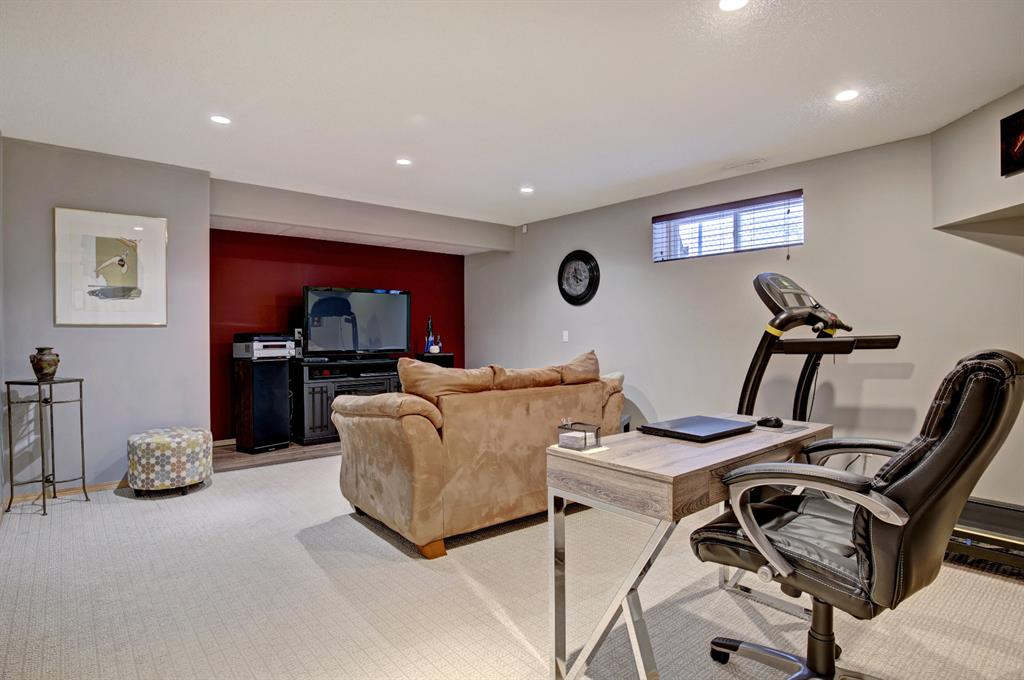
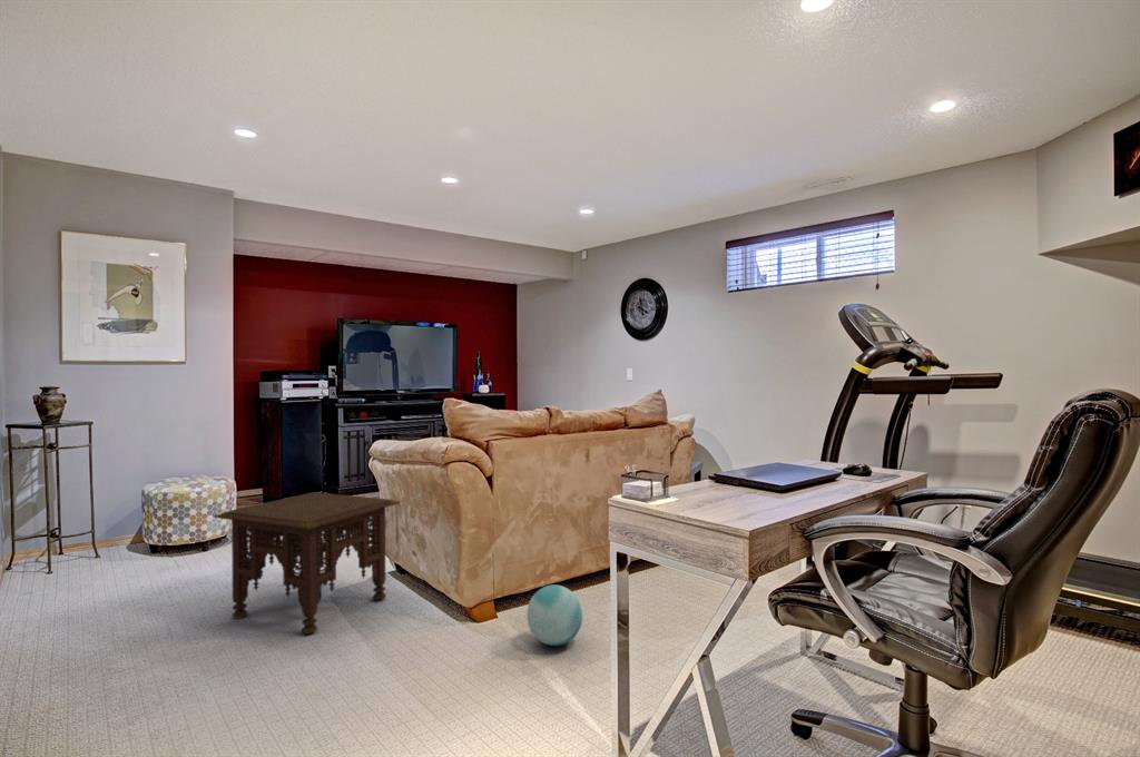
+ side table (312, 556)
+ ball (554, 615)
